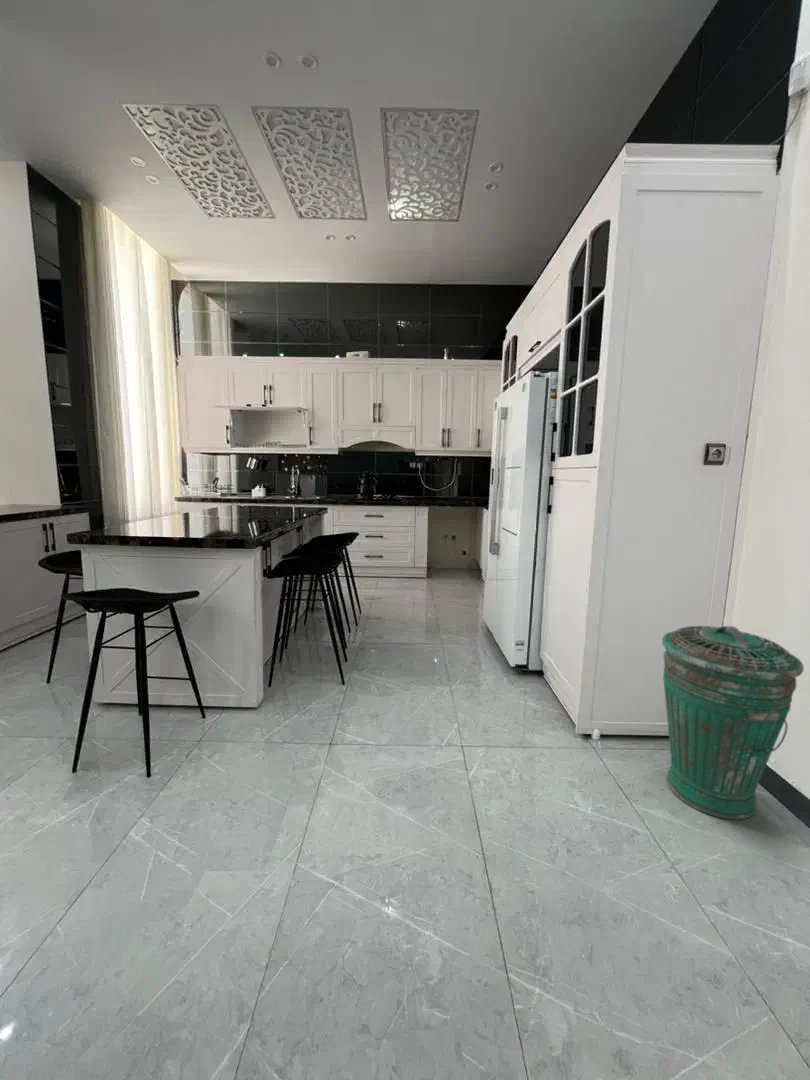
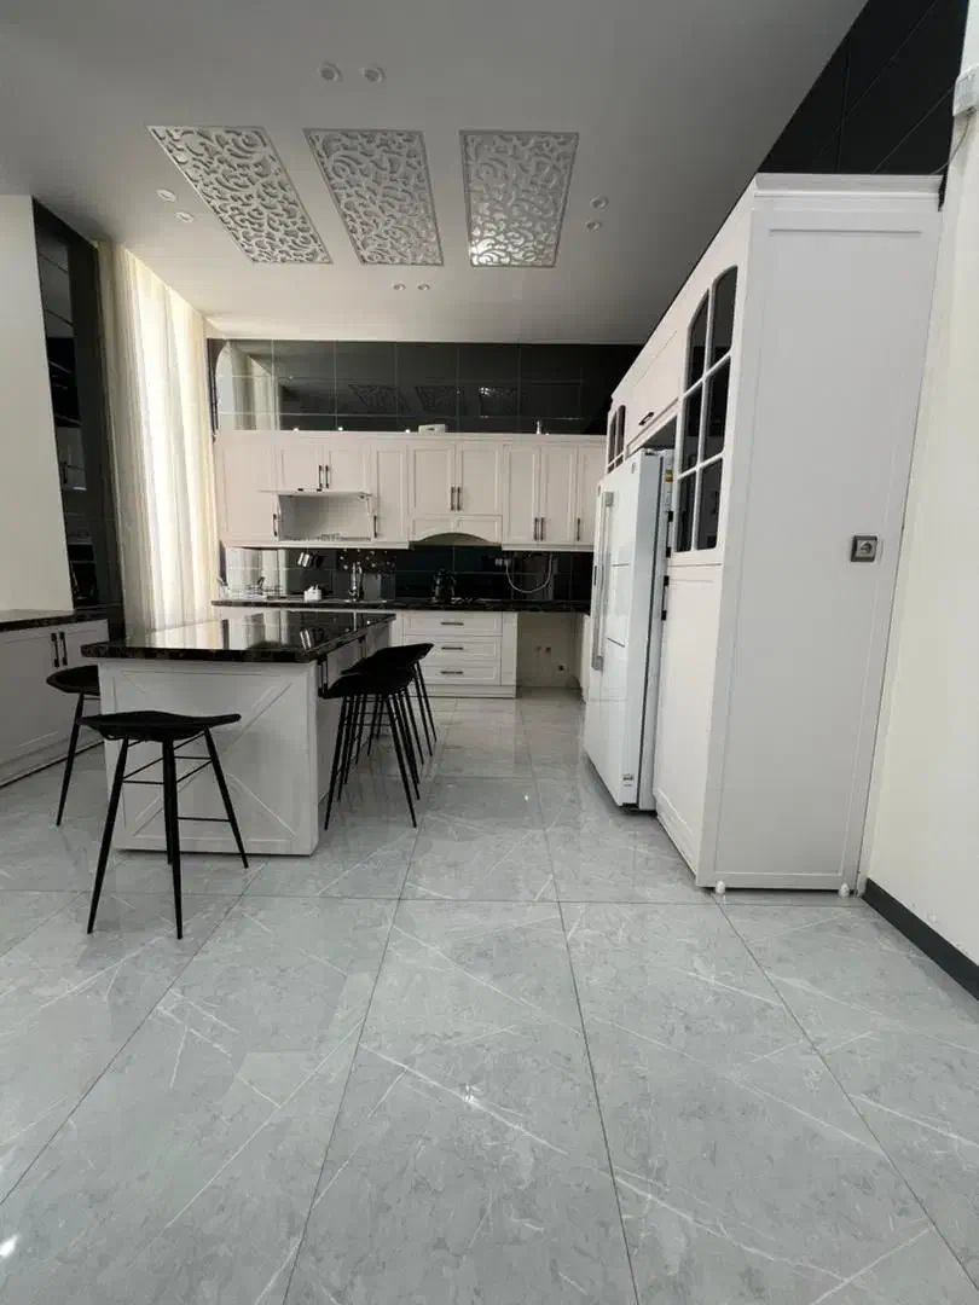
- trash can (719, 712)
